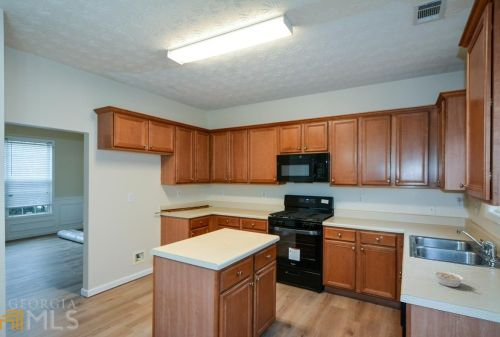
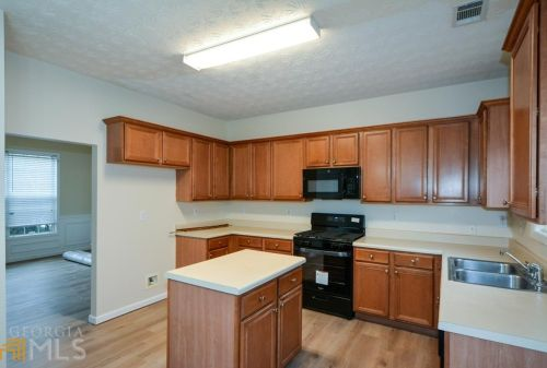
- legume (449, 279)
